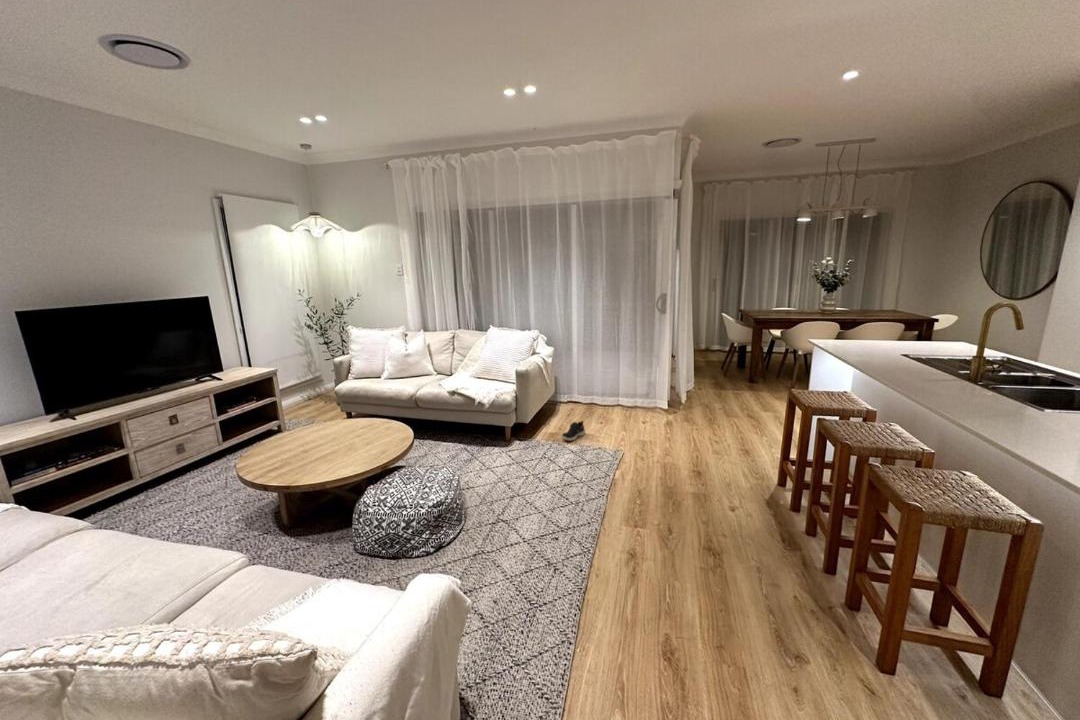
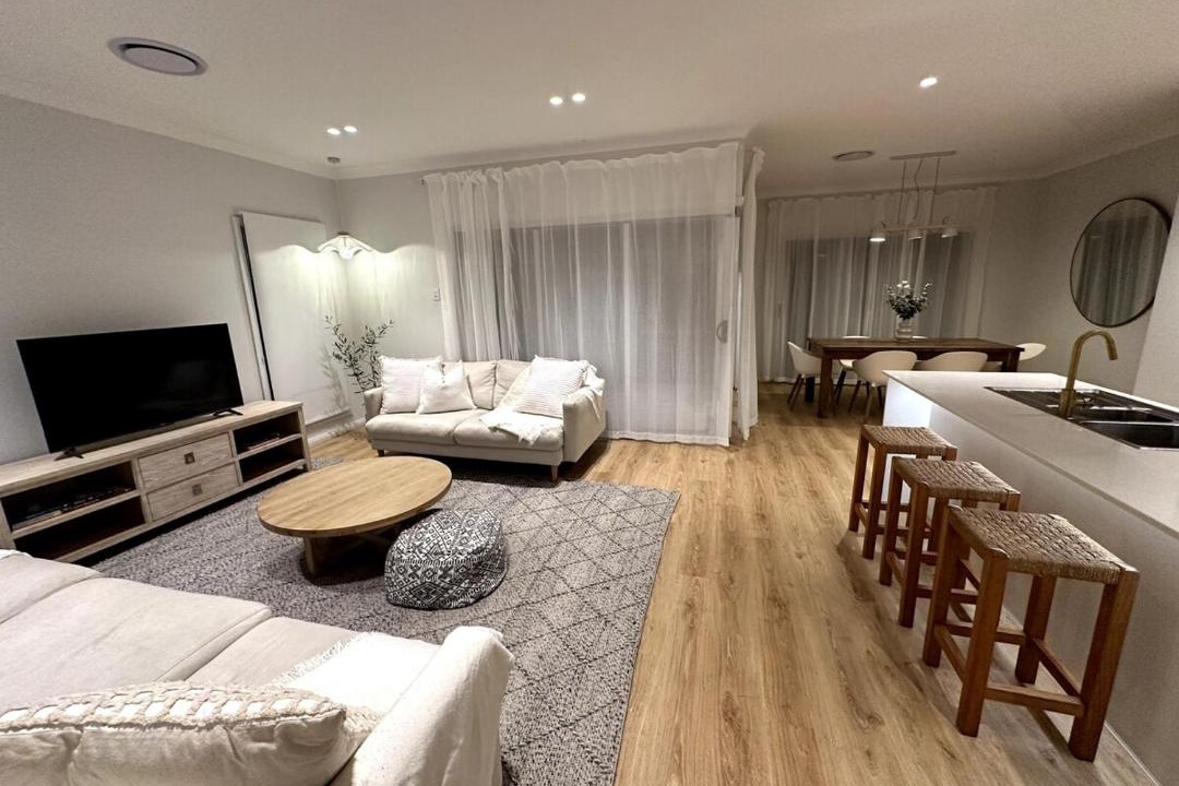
- shoe (573, 430)
